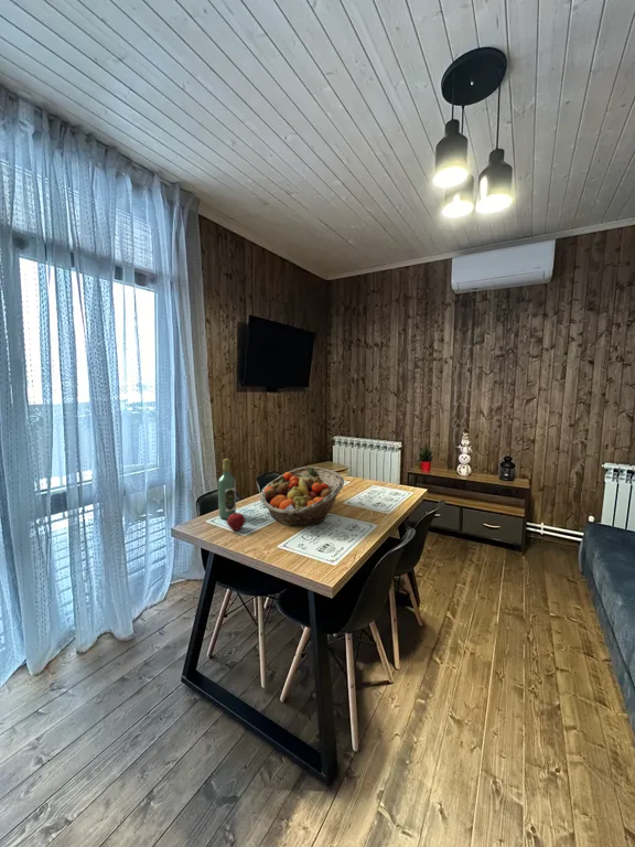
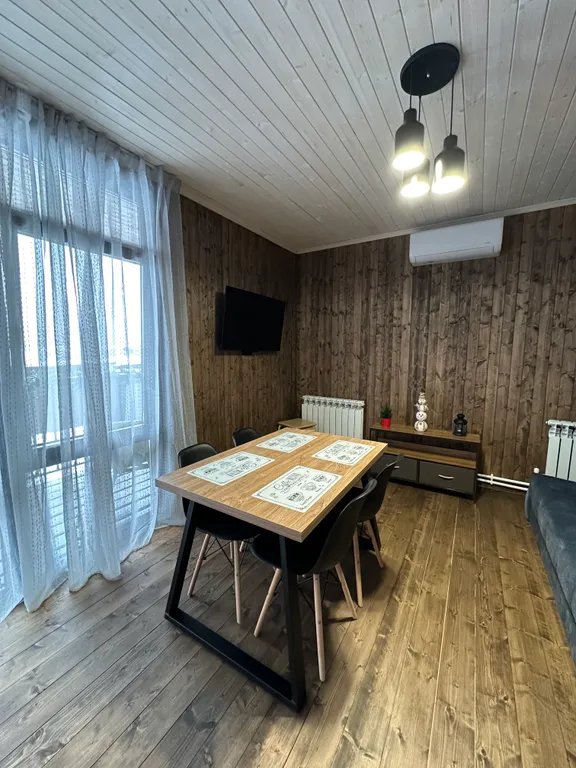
- wine bottle (226, 487)
- fruit basket (301, 494)
- apple (236, 521)
